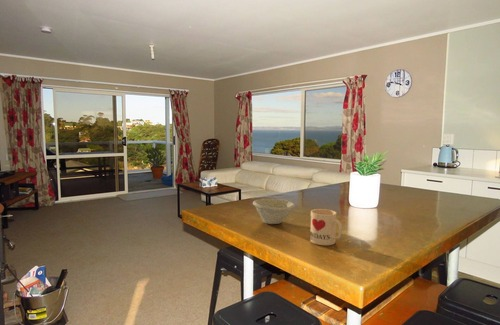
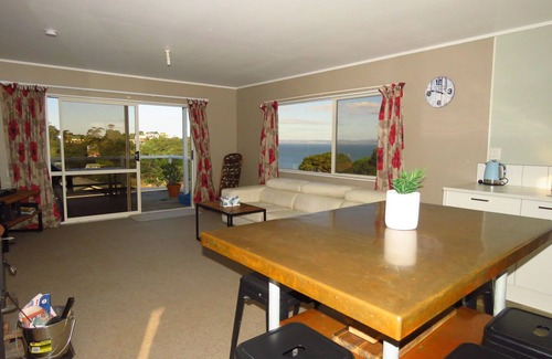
- mug (326, 227)
- bowl (273, 211)
